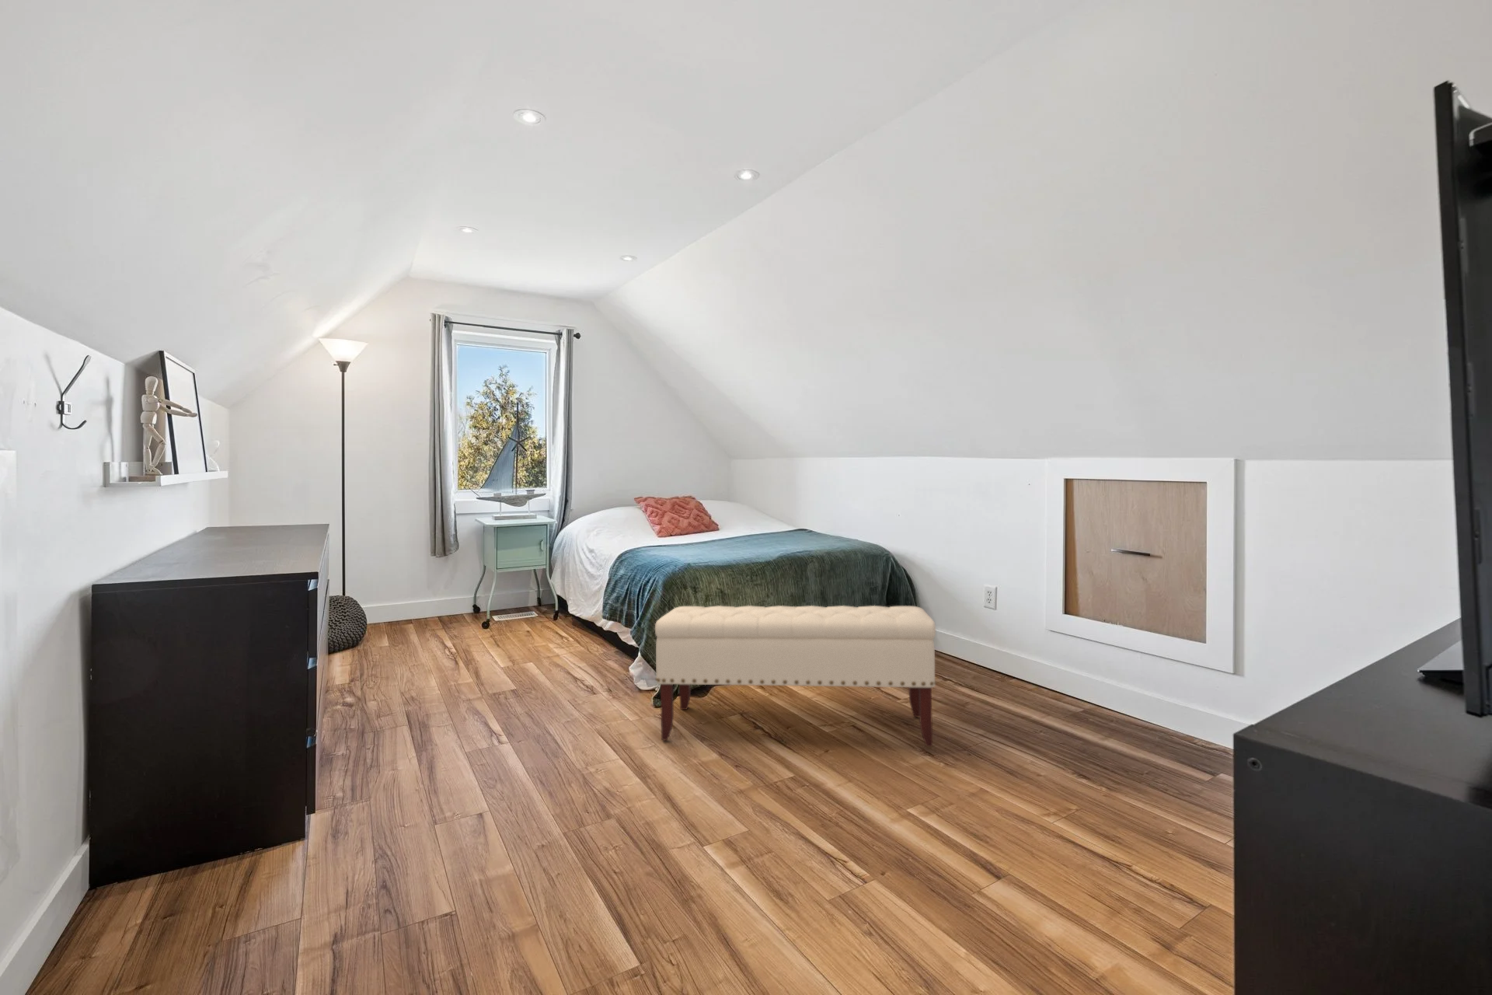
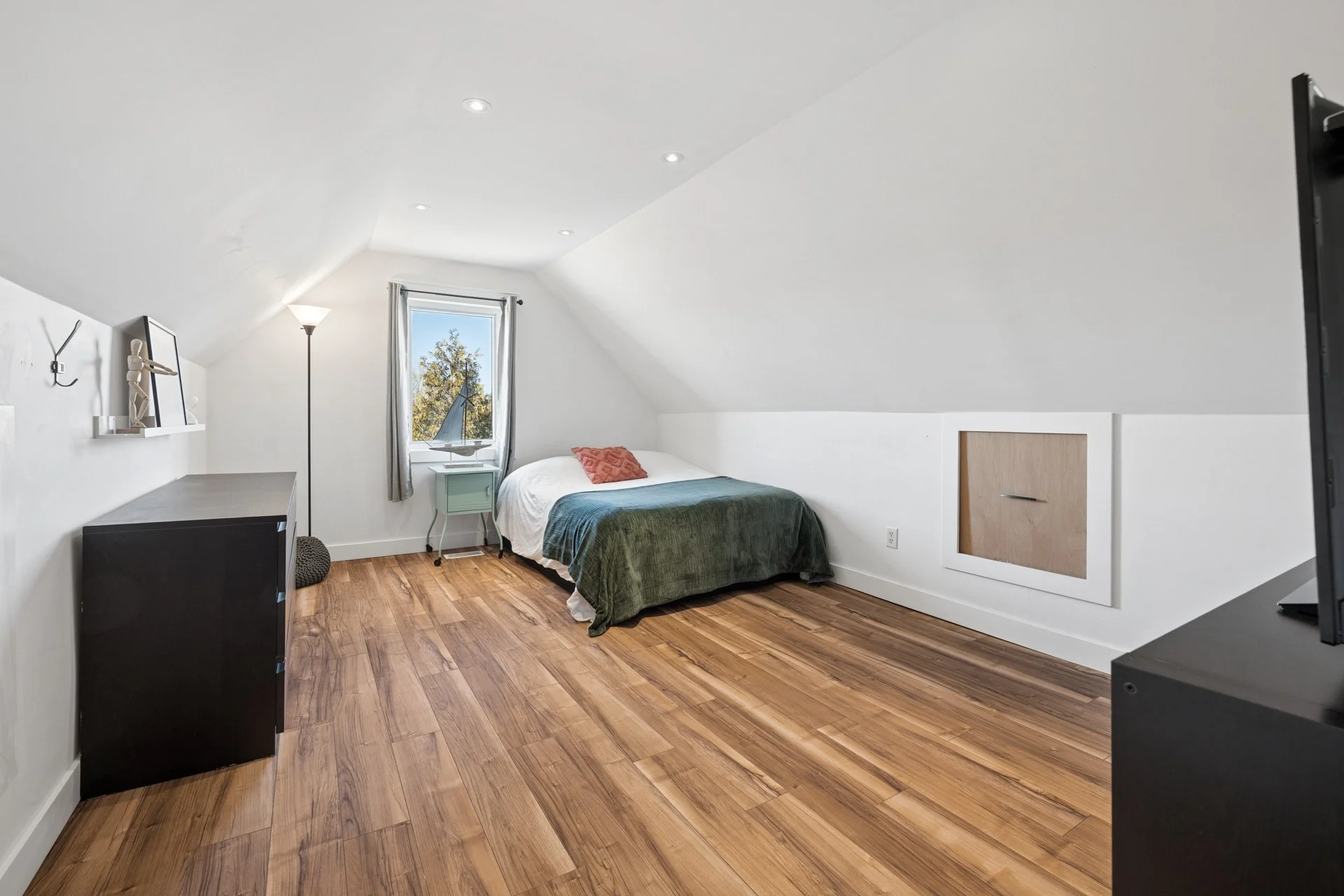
- bench (795, 669)
